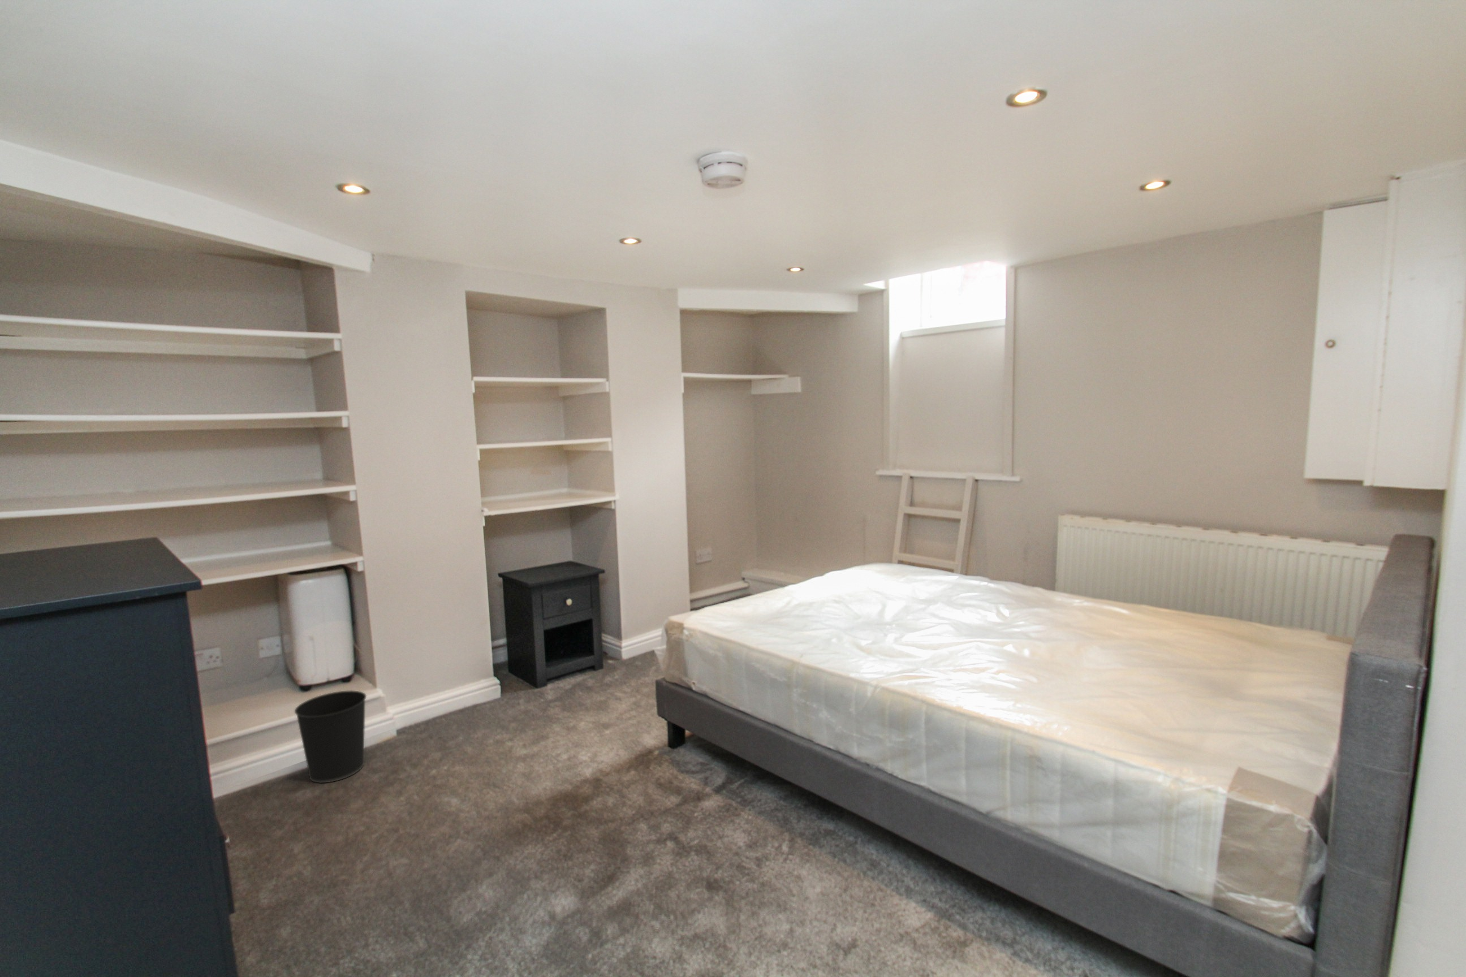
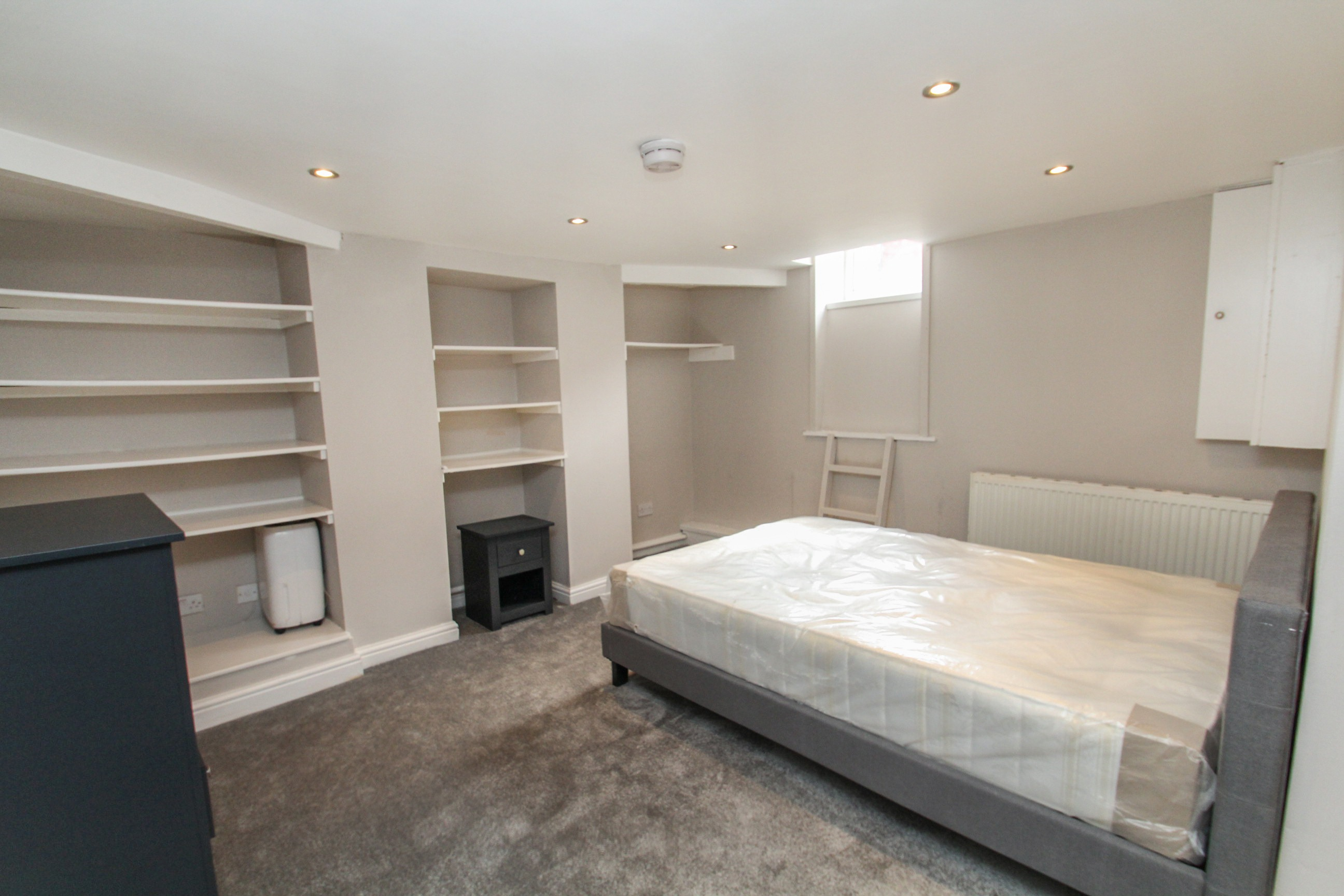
- wastebasket (334, 737)
